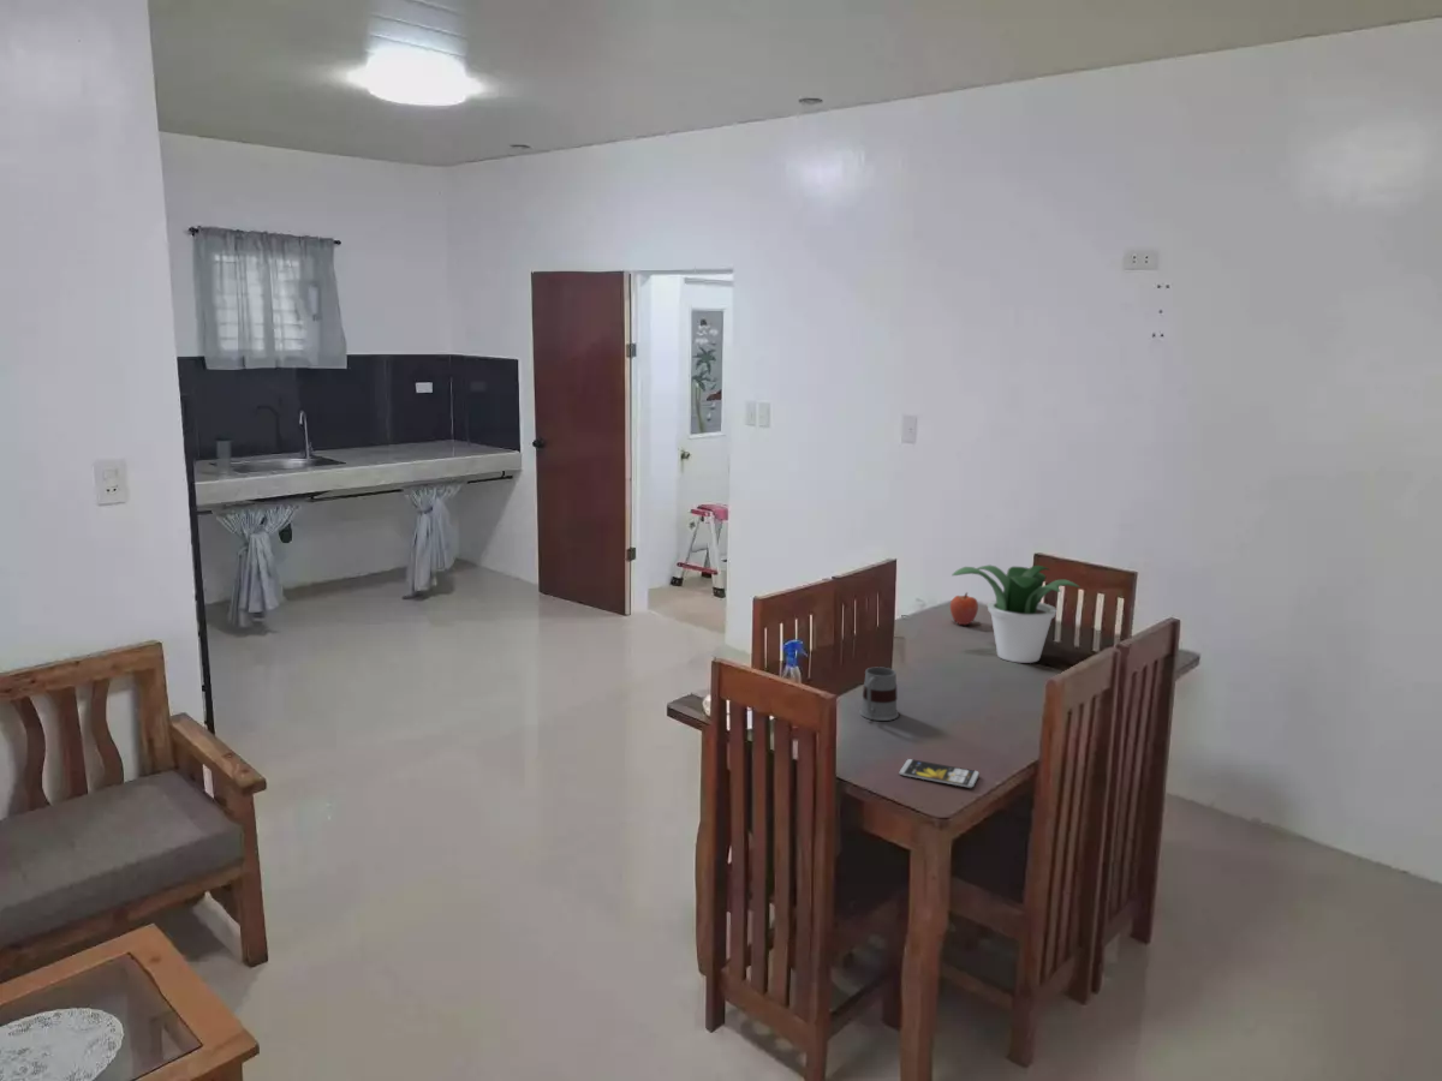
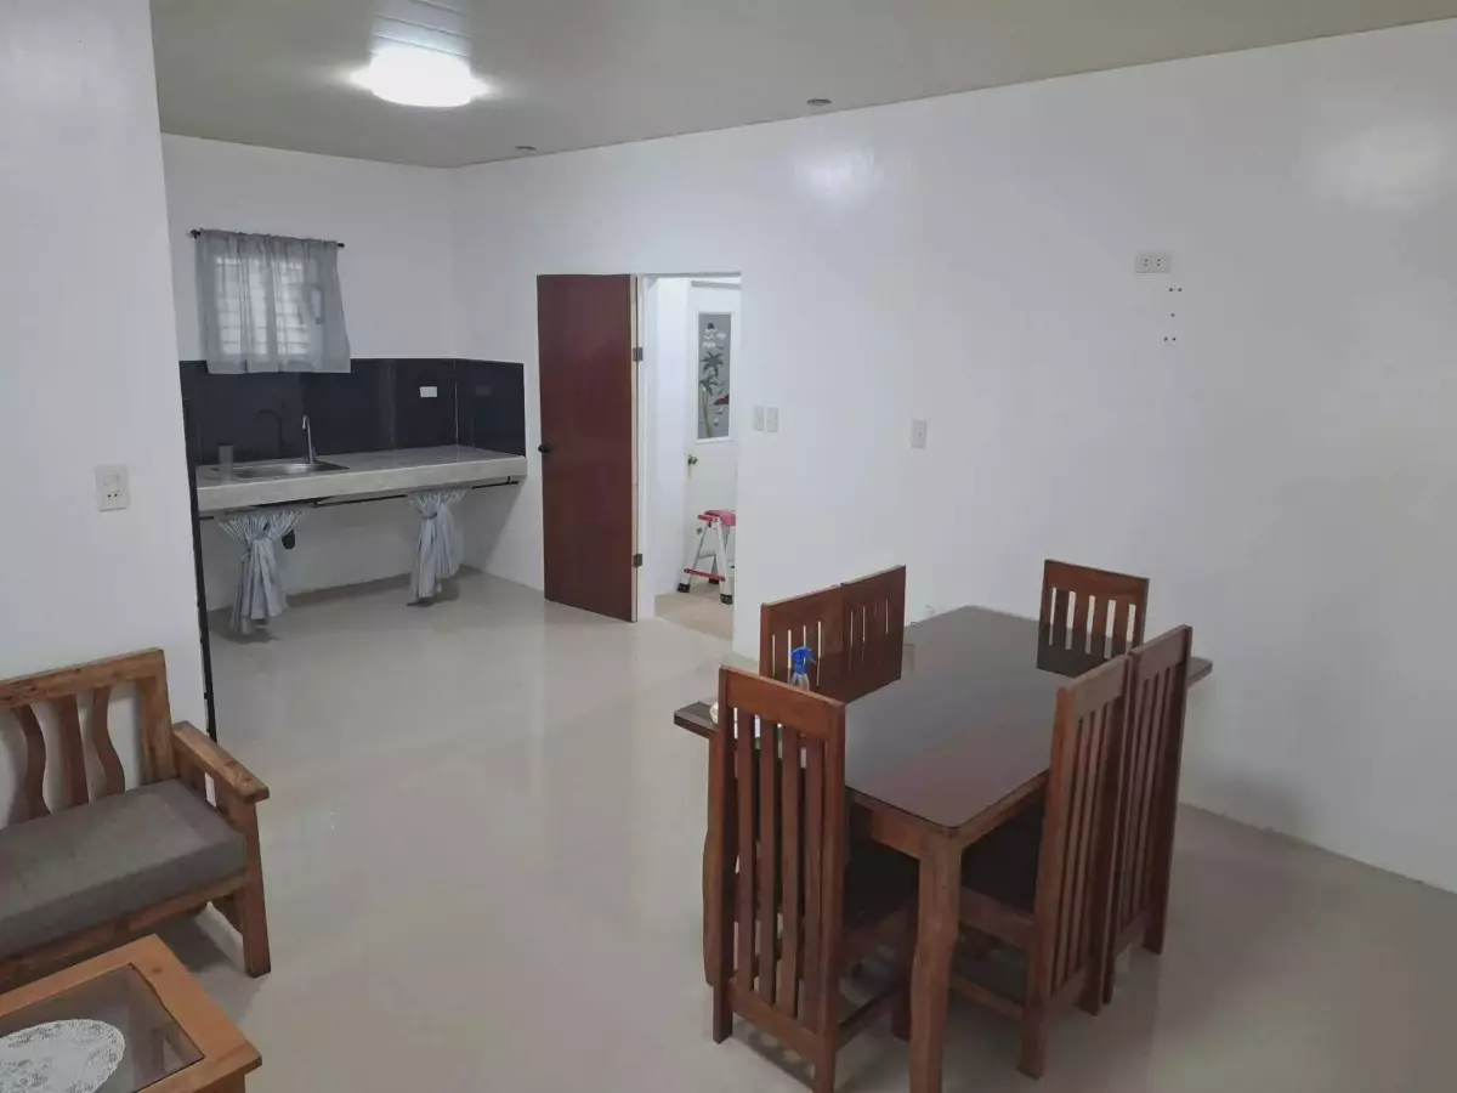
- apple (964, 608)
- potted plant (1013, 613)
- smartphone (939, 772)
- mug (877, 694)
